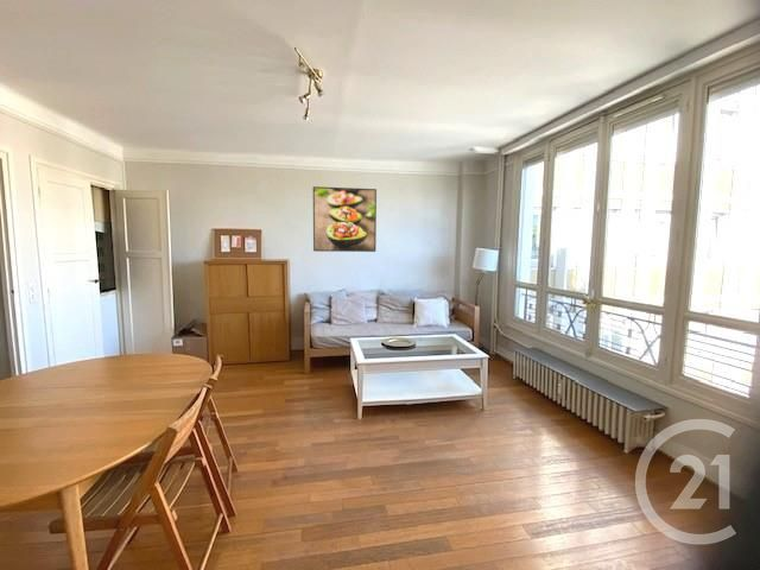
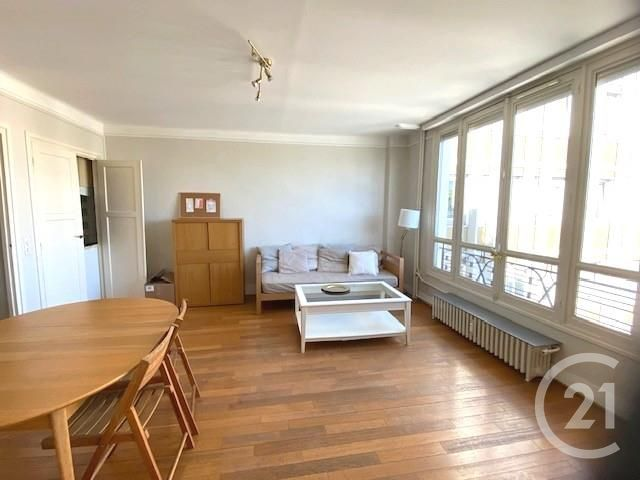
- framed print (344, 220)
